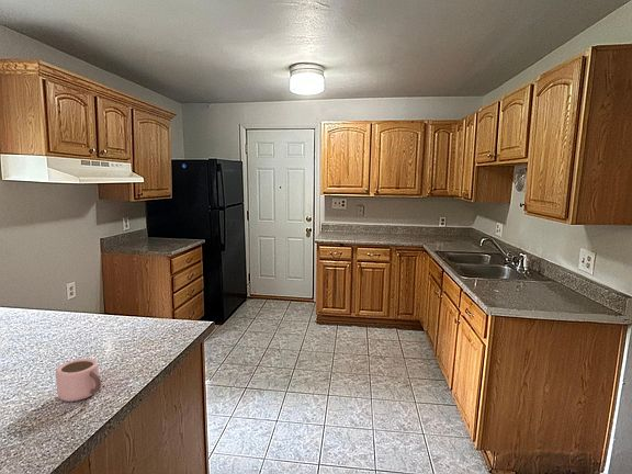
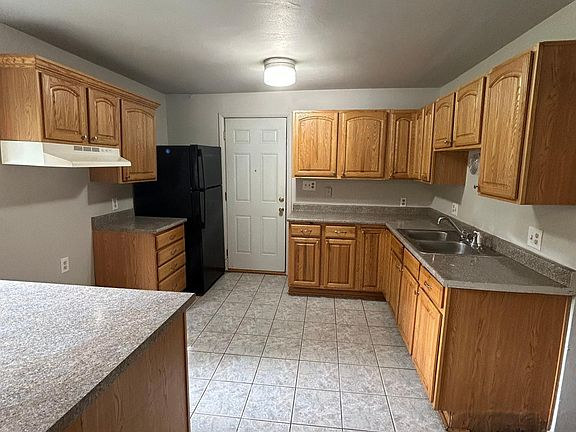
- mug (81, 380)
